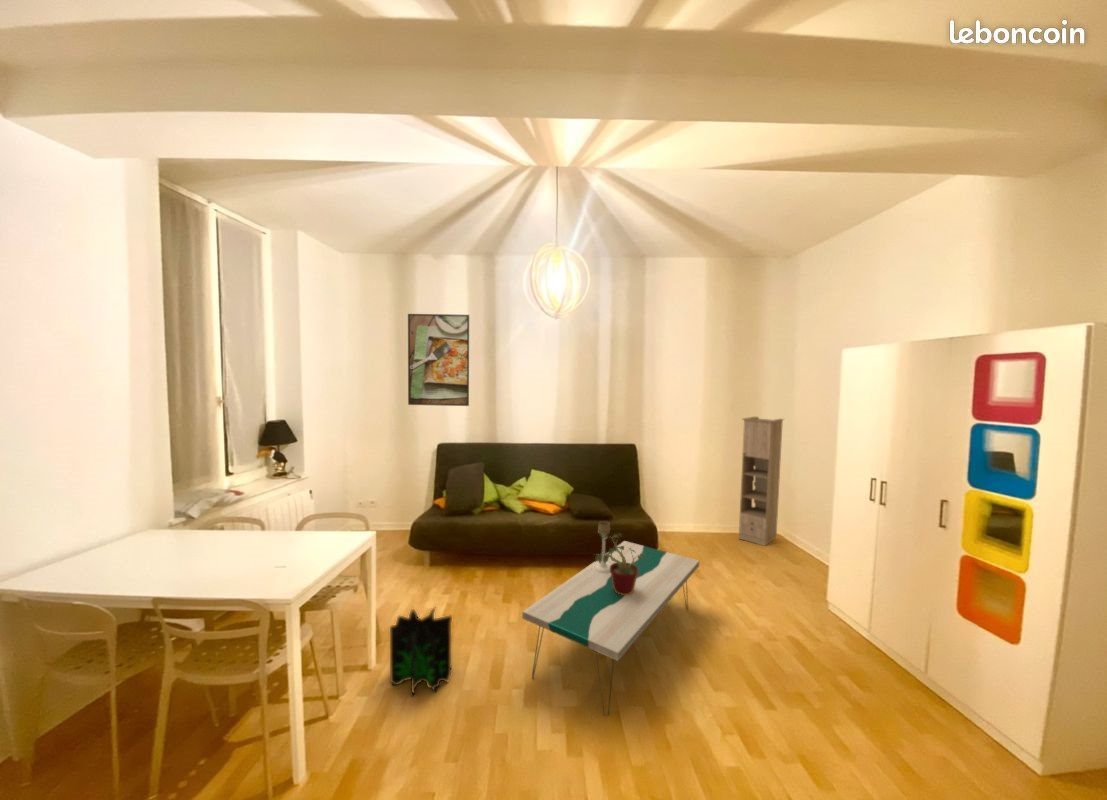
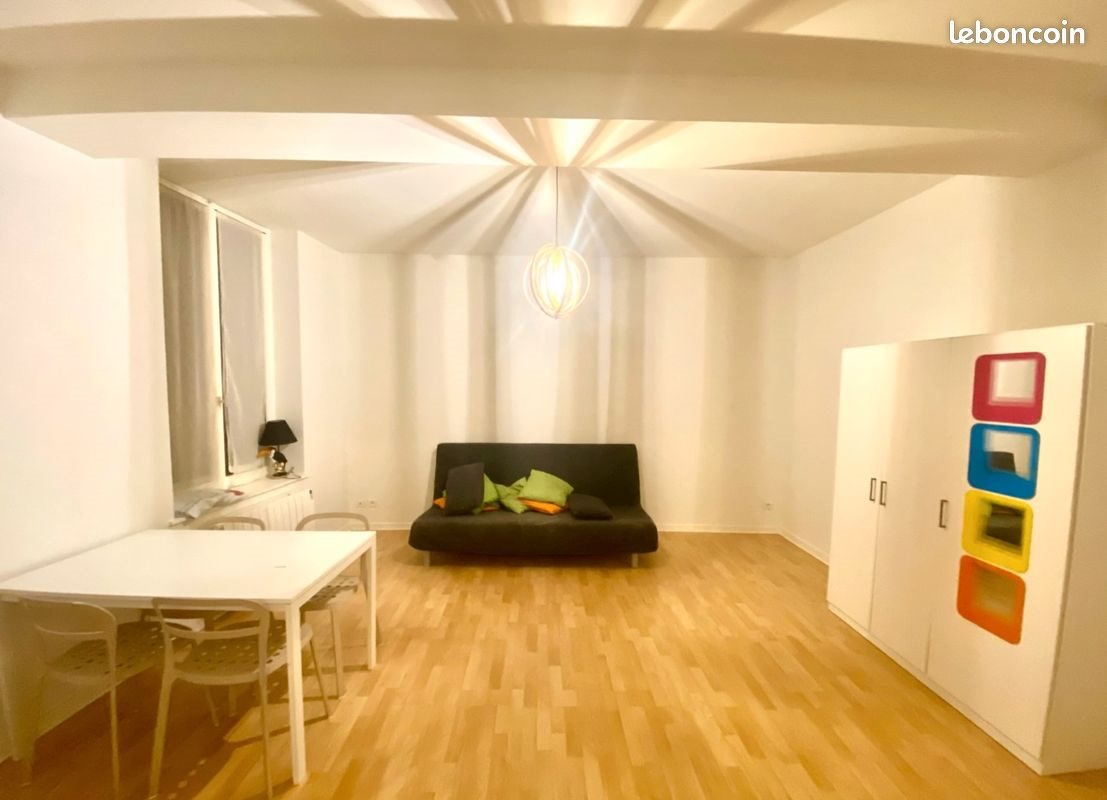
- potted plant (615, 563)
- storage cabinet (760, 479)
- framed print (438, 360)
- coffee table (621, 611)
- candle holder (603, 545)
- decorative plant (422, 649)
